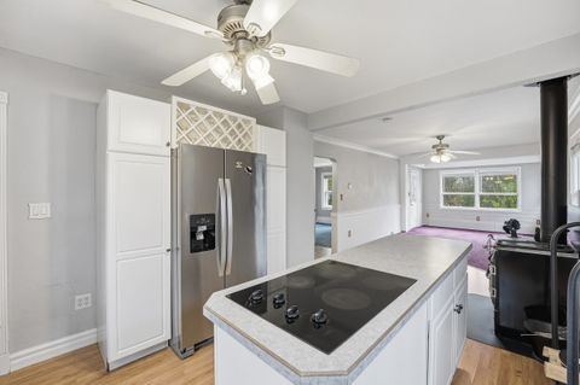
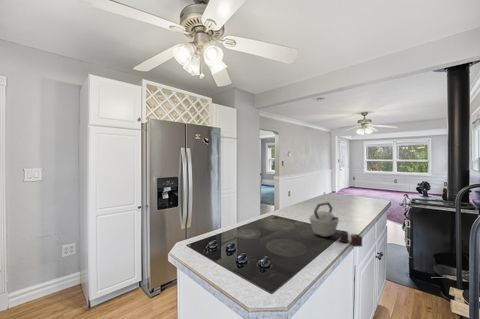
+ kettle (335, 221)
